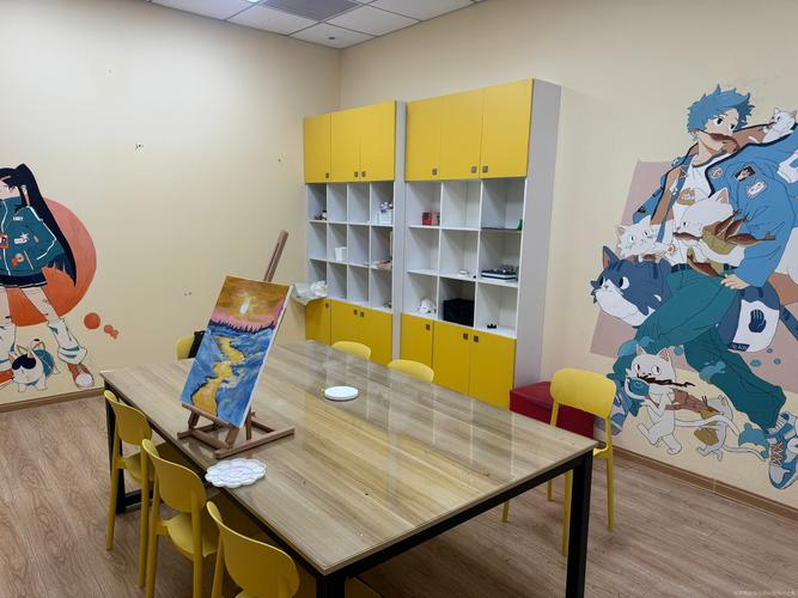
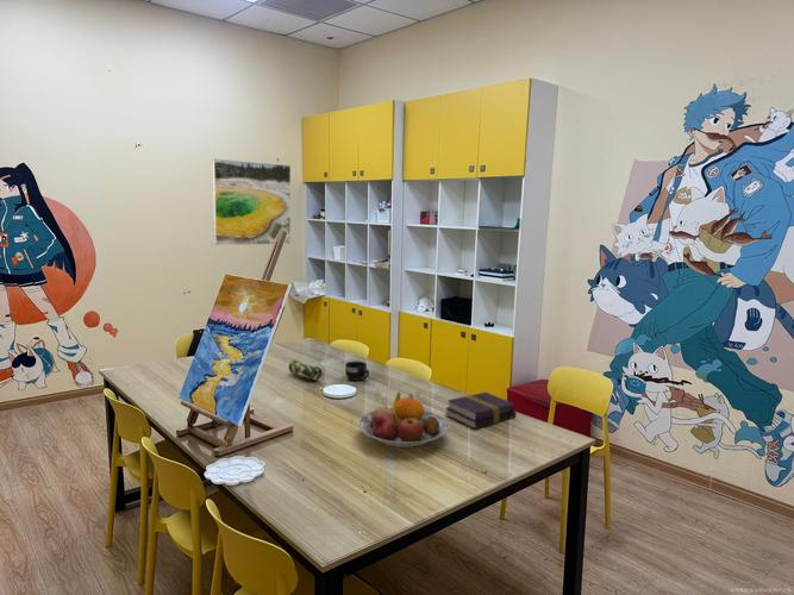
+ pencil case (304, 369)
+ book (480, 408)
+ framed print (254, 203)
+ fruit bowl (404, 420)
+ mug (357, 371)
